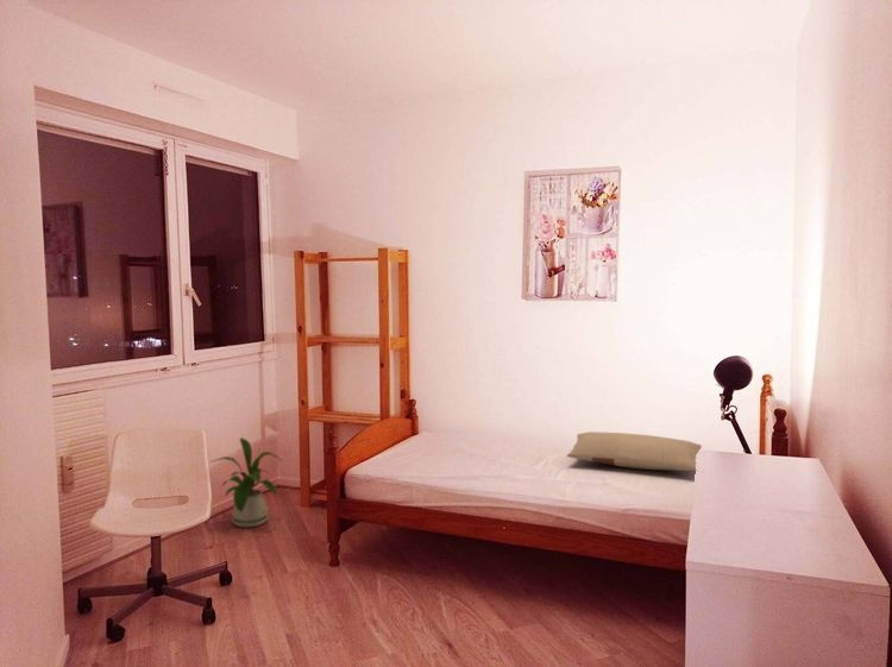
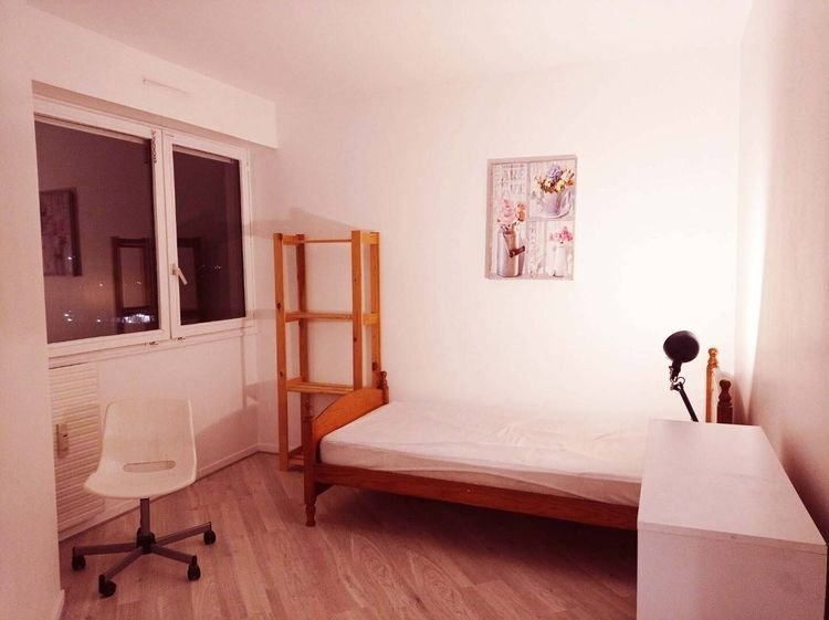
- house plant (245, 485)
- pillow (633, 451)
